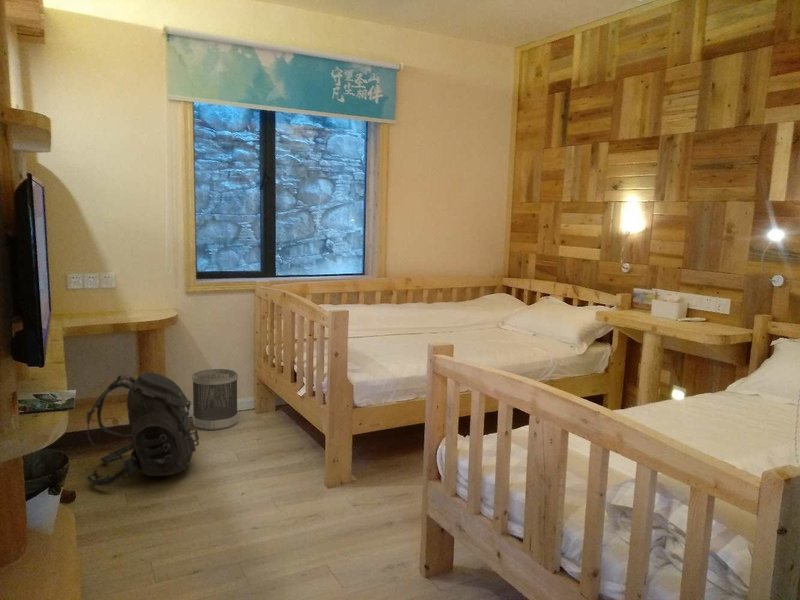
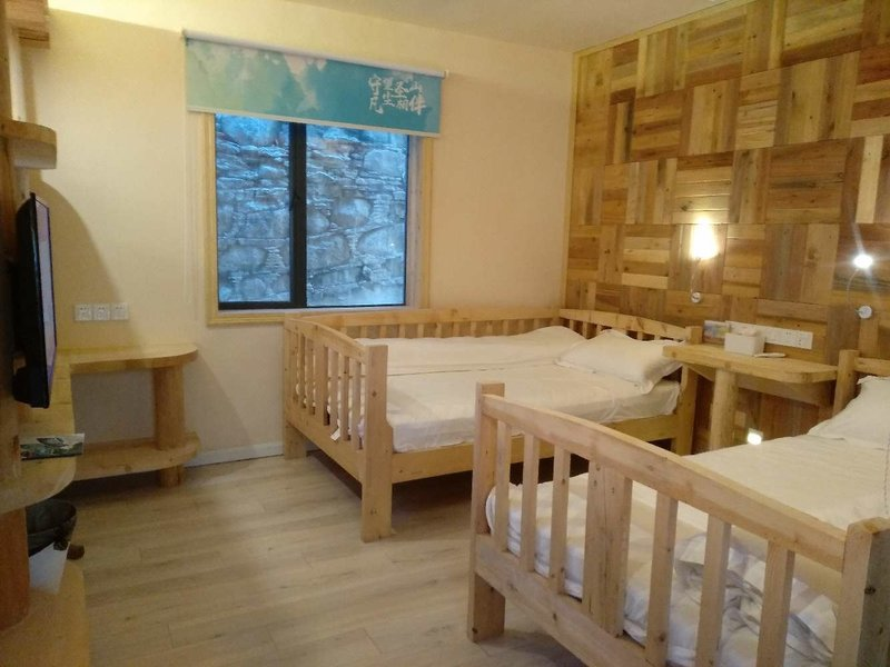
- backpack (146, 422)
- wastebasket (215, 398)
